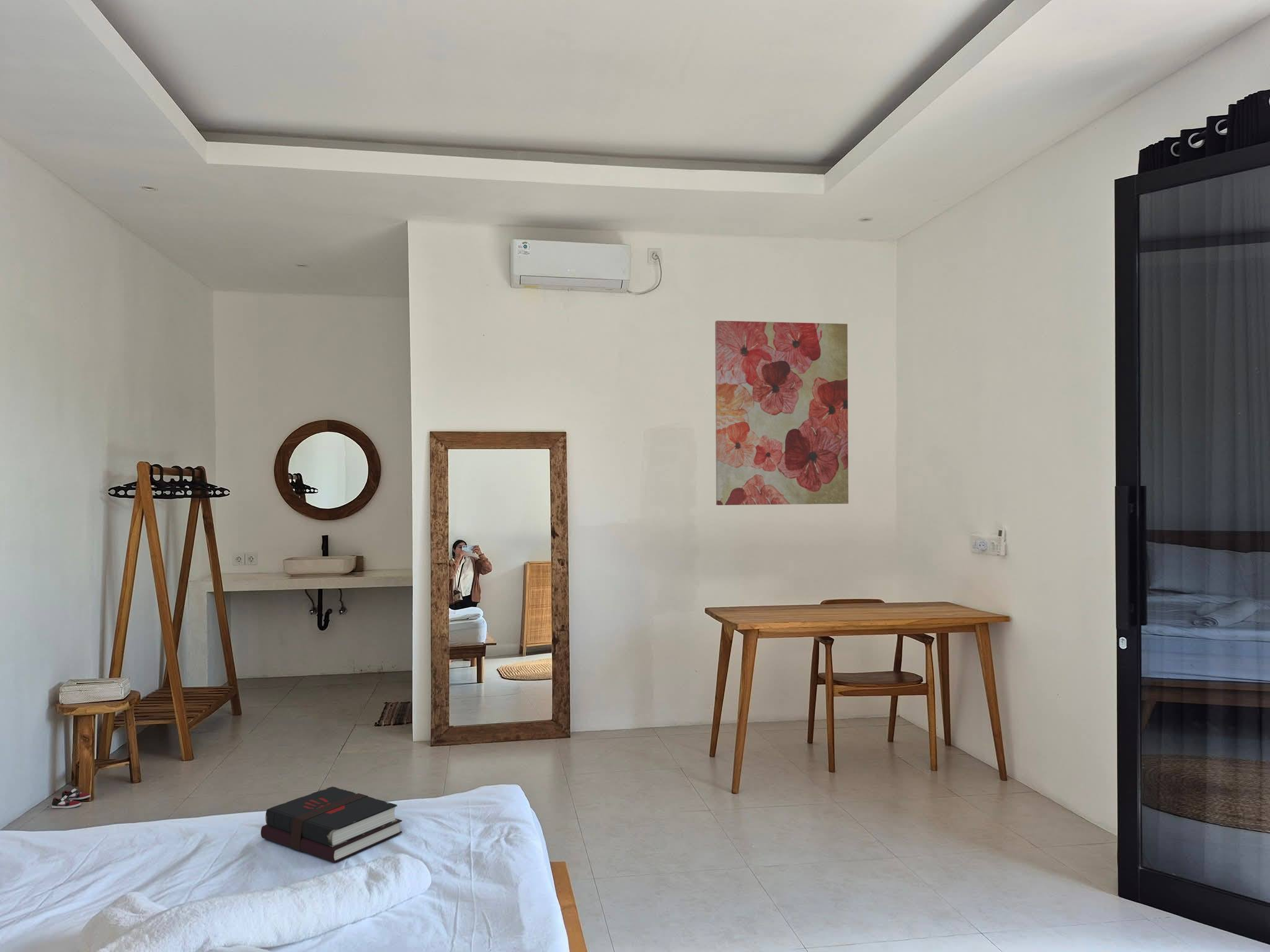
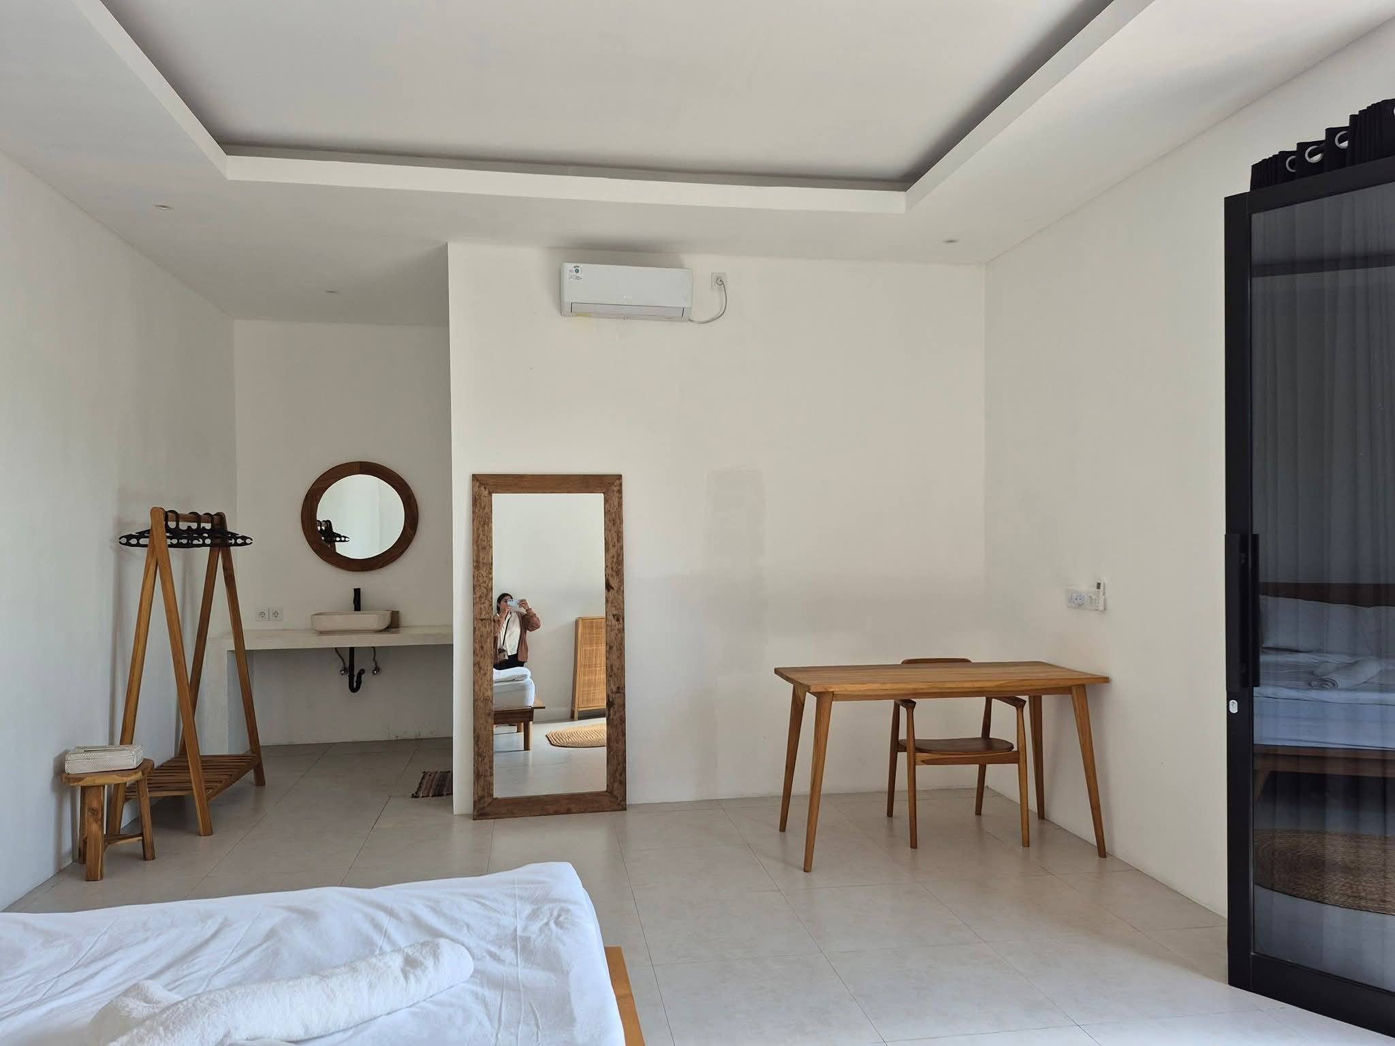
- hardback book (332, 821)
- sneaker (71, 797)
- wall art (782, 413)
